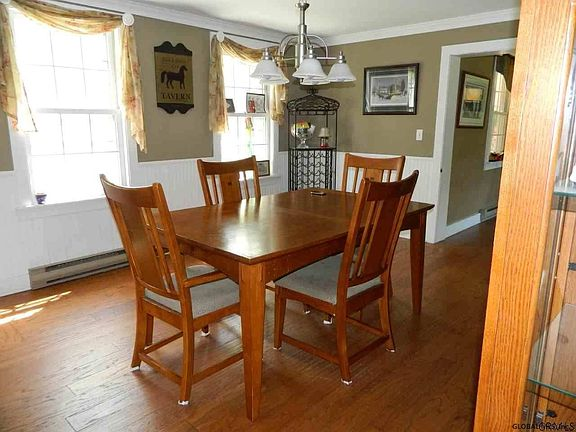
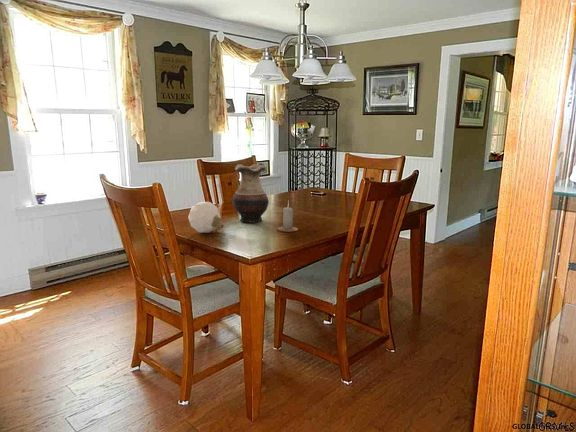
+ candle (287, 214)
+ vase (250, 193)
+ decorative egg (207, 217)
